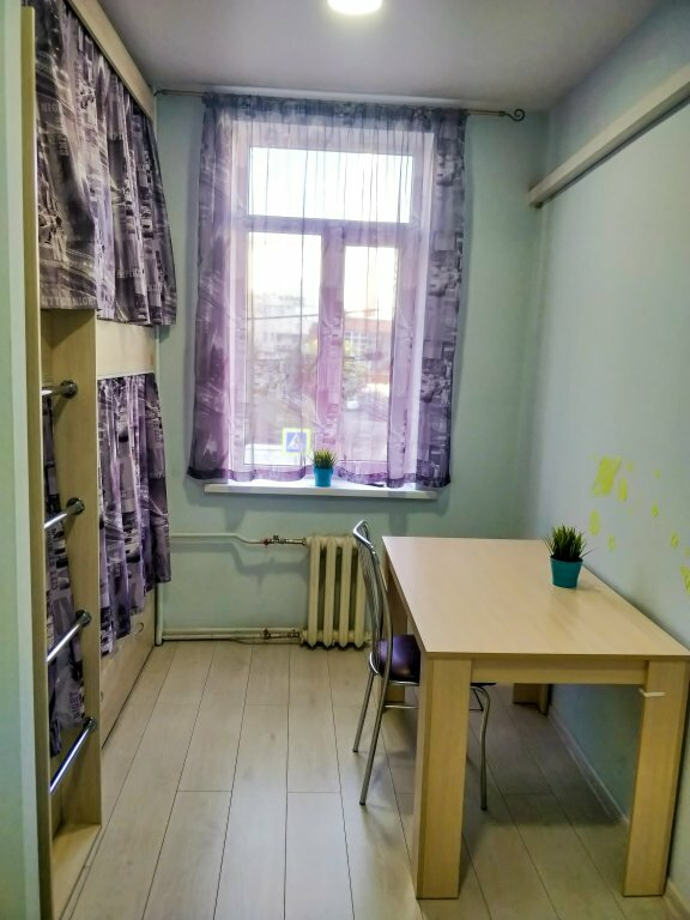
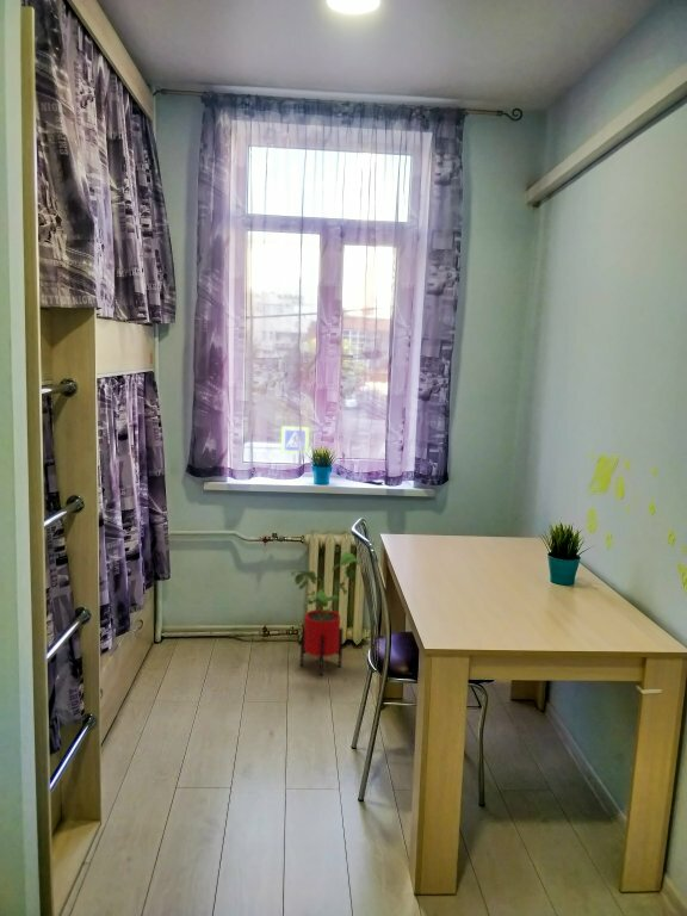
+ house plant (327, 609)
